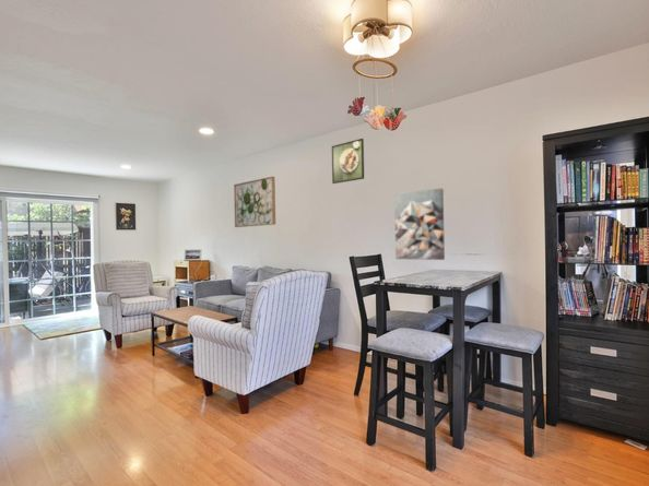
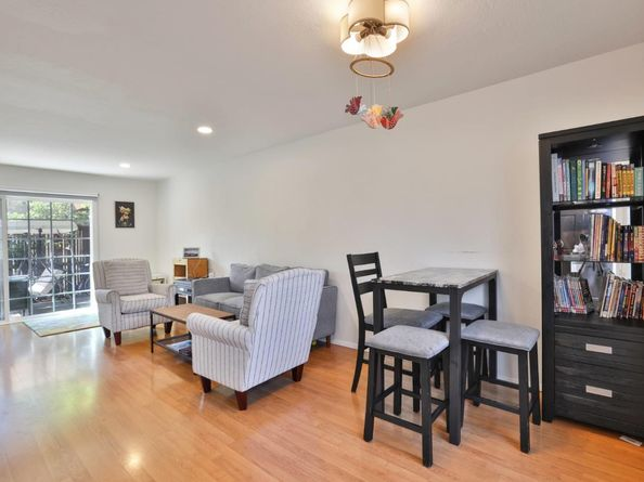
- wall art (252, 203)
- wall art (418, 225)
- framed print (346, 162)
